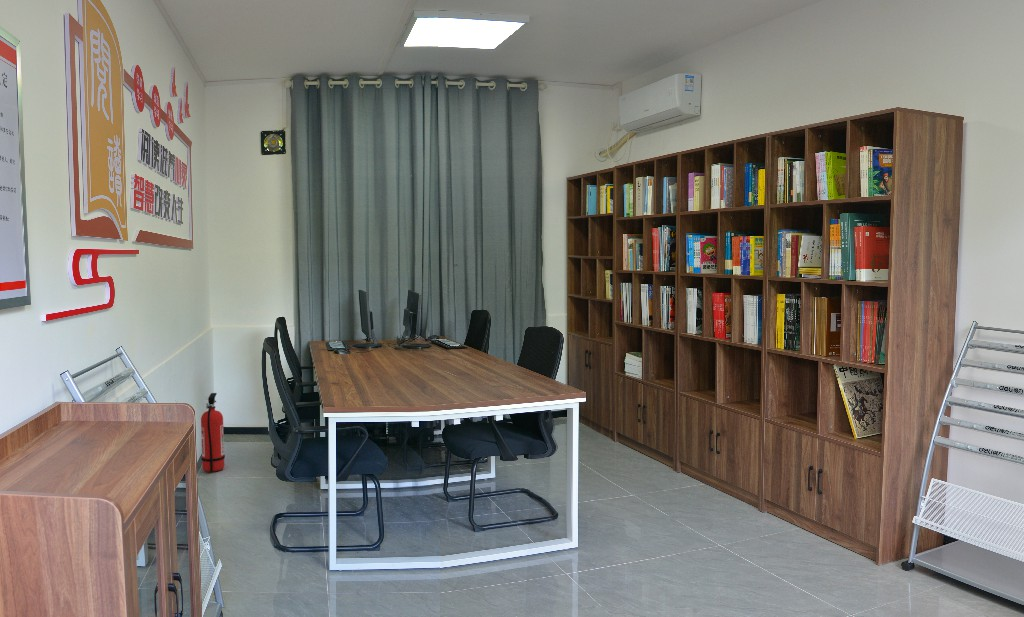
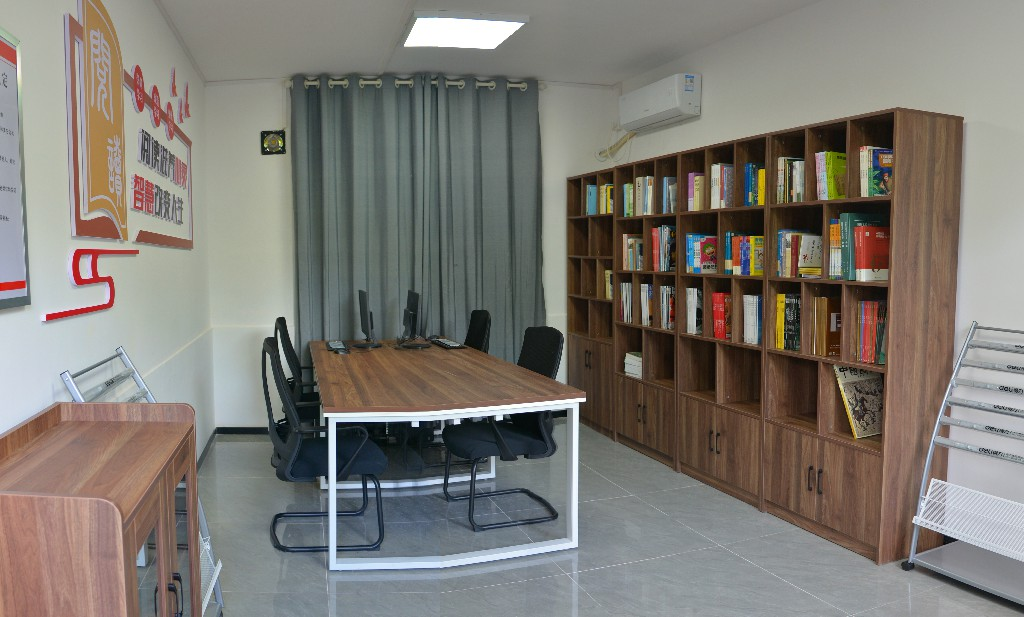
- fire extinguisher (212, 433)
